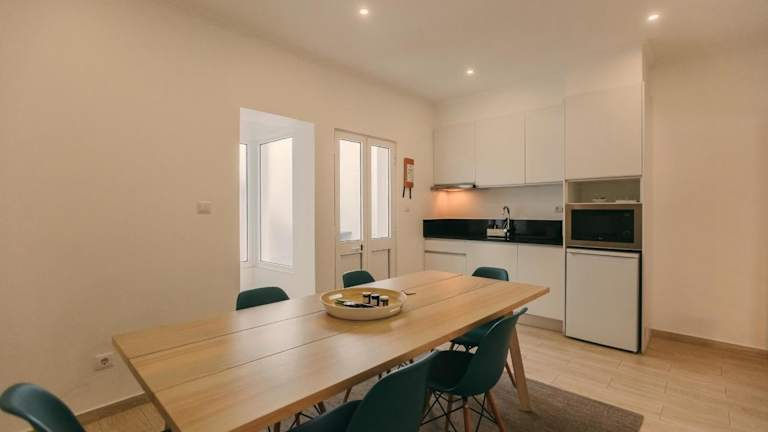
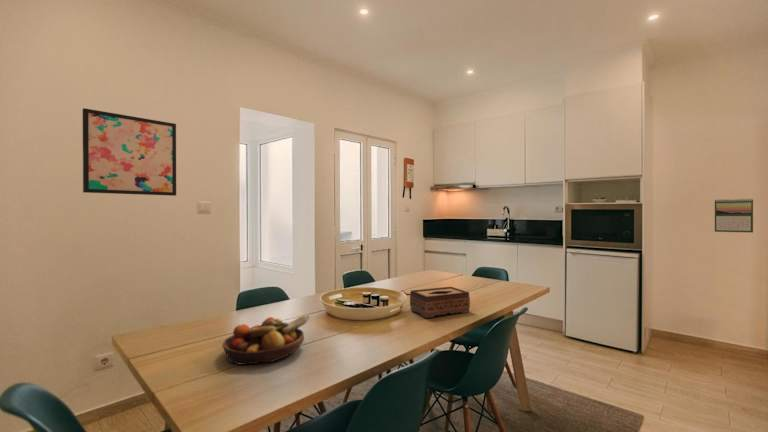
+ wall art (132, 155)
+ tissue box (439, 301)
+ fruit bowl (265, 334)
+ calendar (733, 215)
